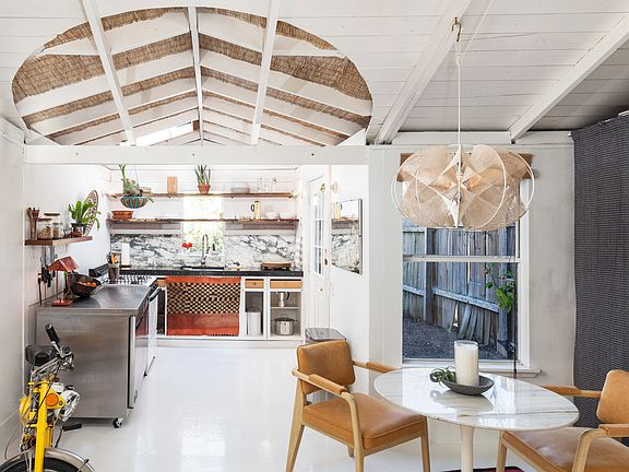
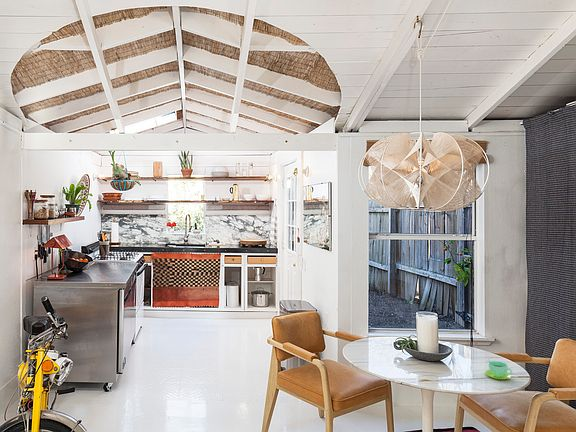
+ cup (498, 370)
